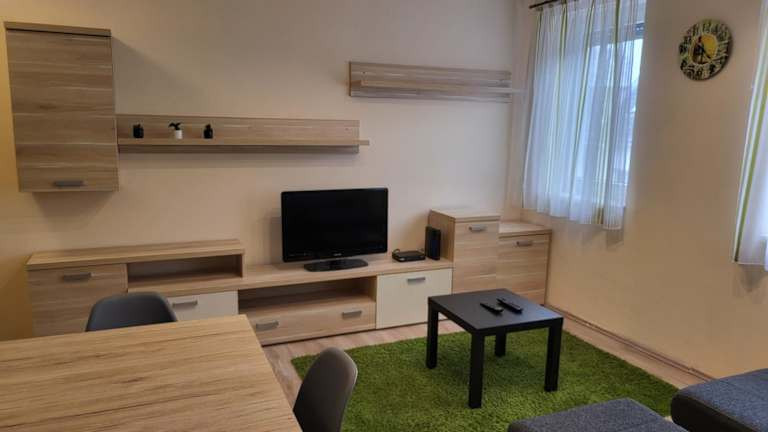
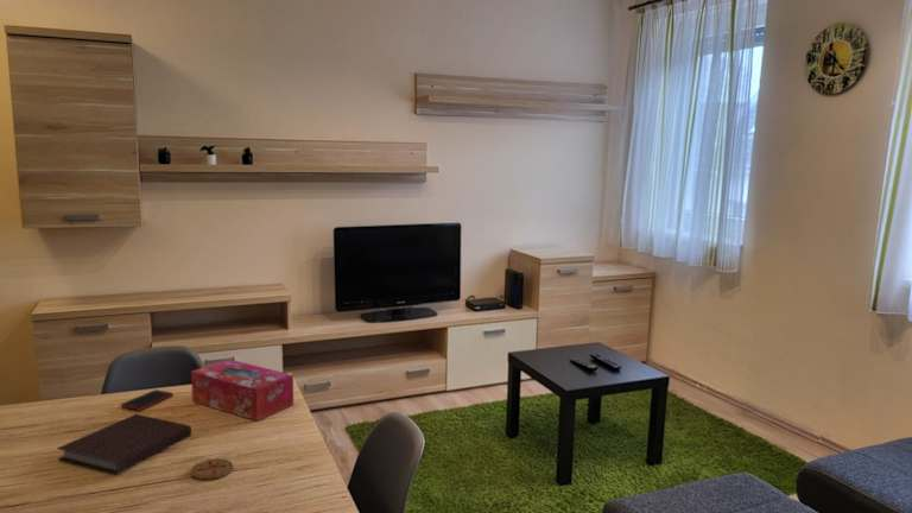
+ coaster (211, 468)
+ notebook (127, 442)
+ cell phone (147, 399)
+ tissue box (242, 387)
